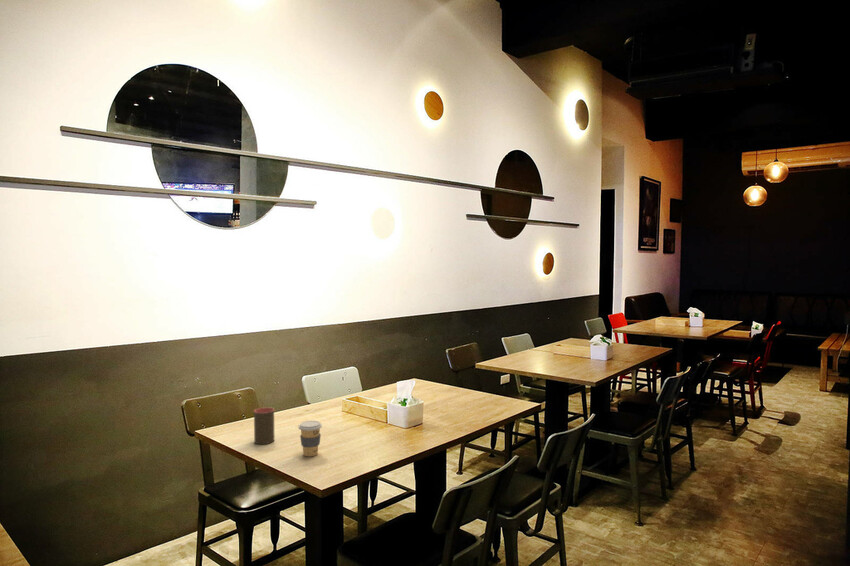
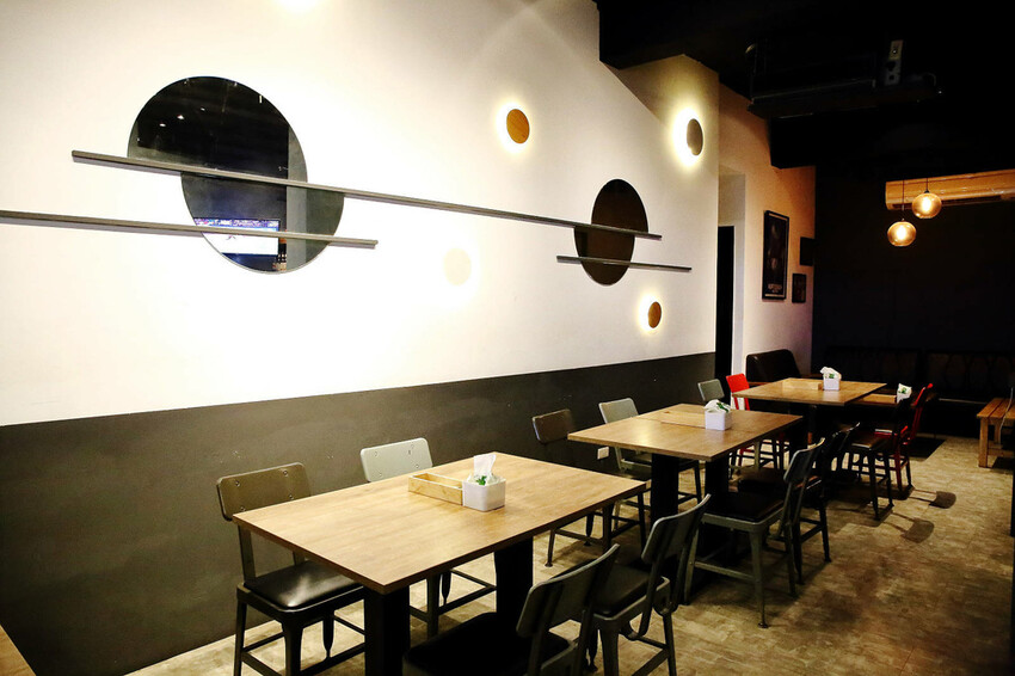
- coffee cup (310, 438)
- cup (264, 425)
